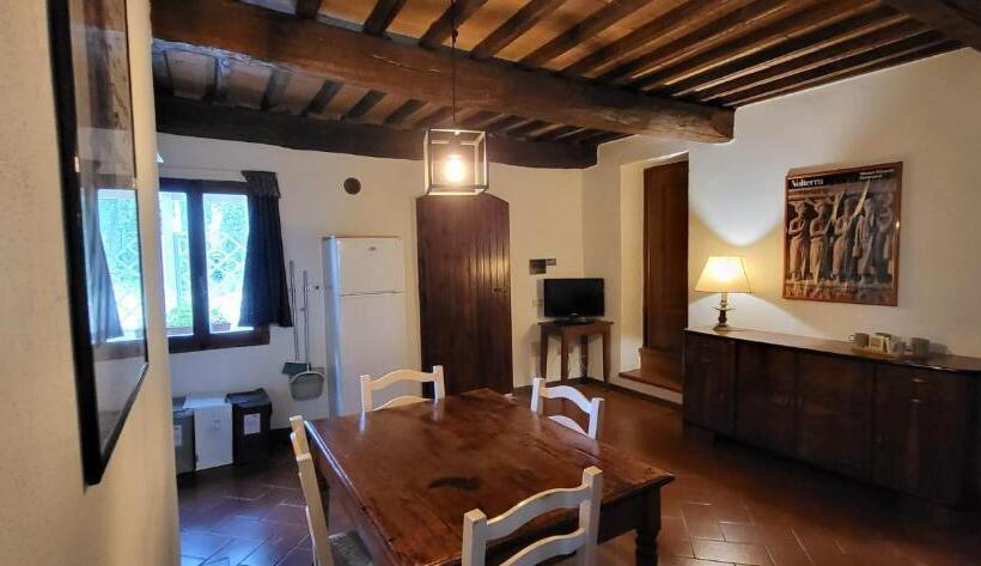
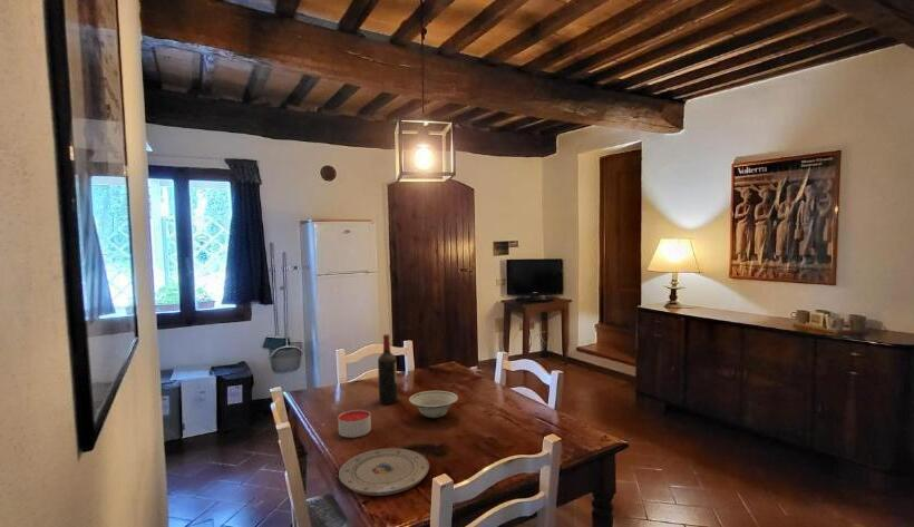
+ plate (385, 470)
+ bowl (434, 407)
+ candle (354, 422)
+ wine bottle (387, 368)
